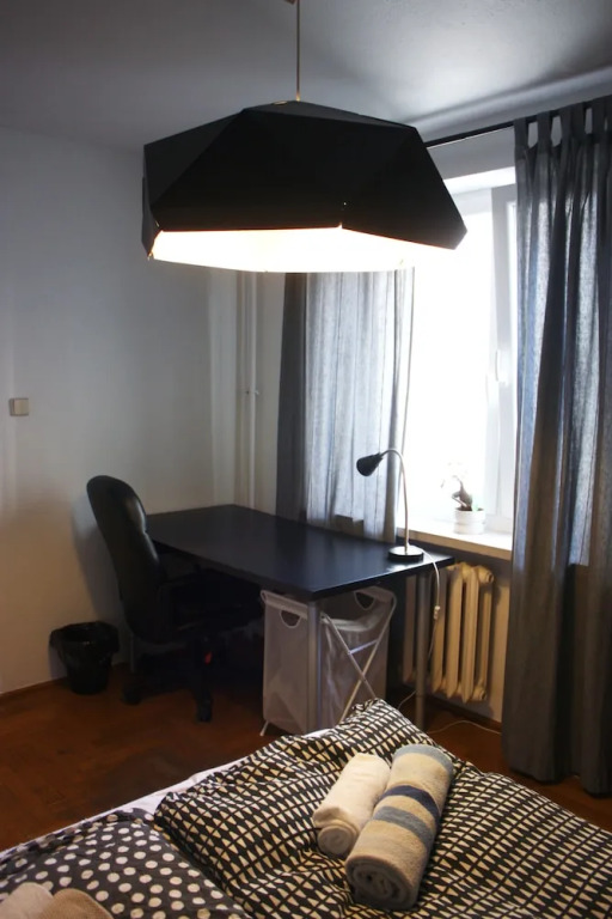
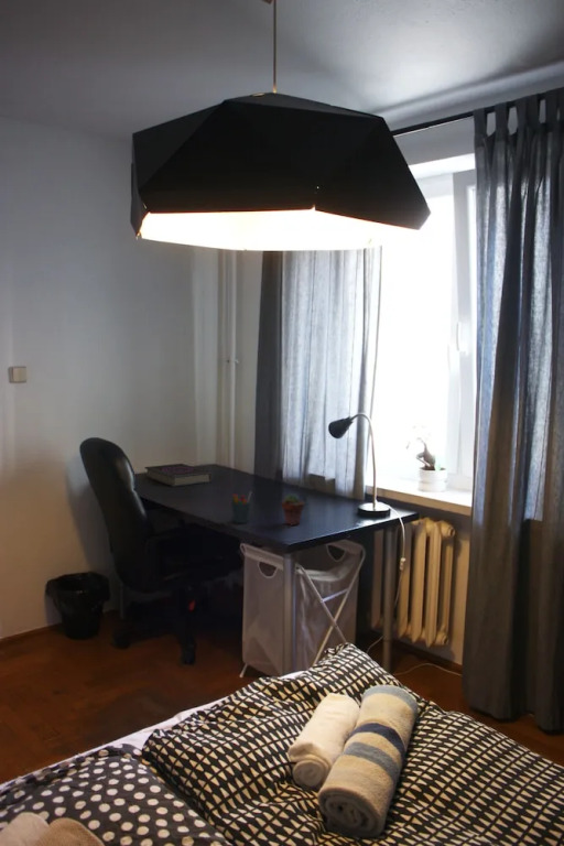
+ book (177, 474)
+ potted succulent (292, 508)
+ pen holder (240, 506)
